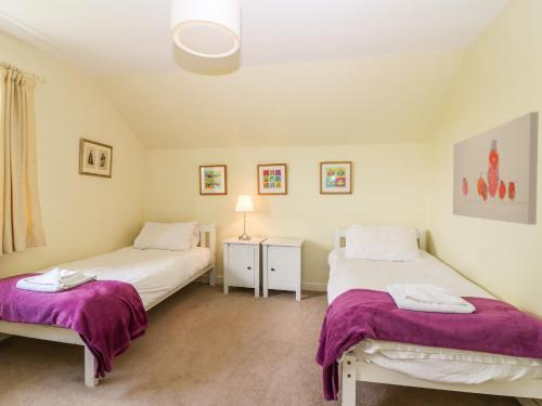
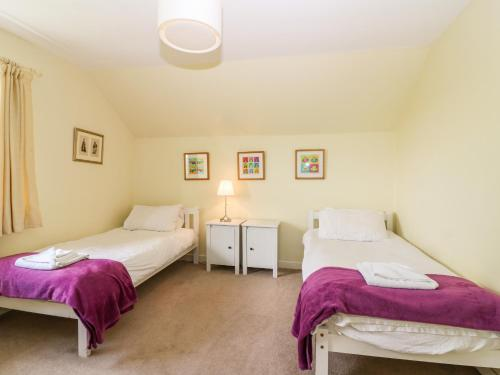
- wall art (485, 174)
